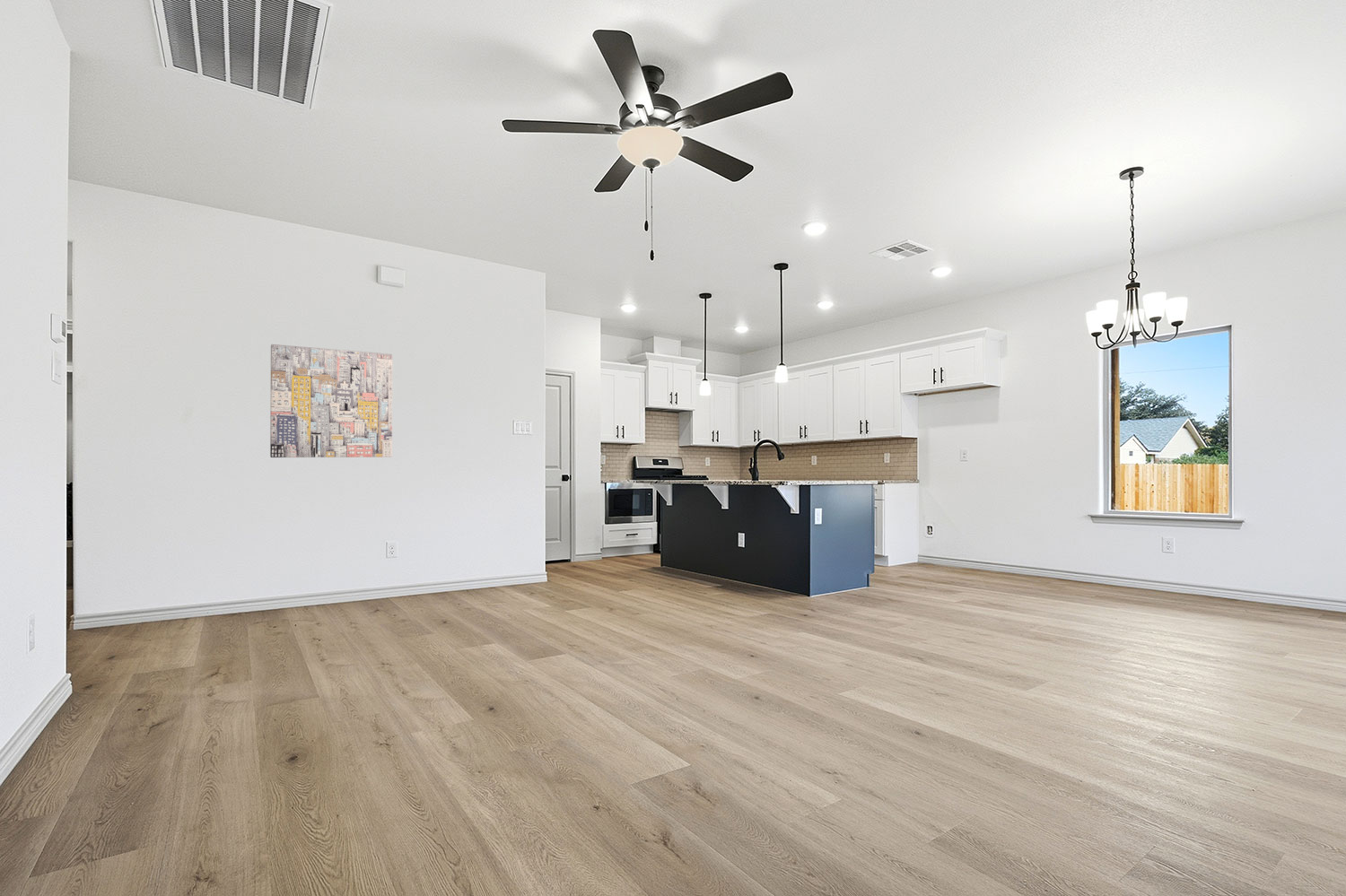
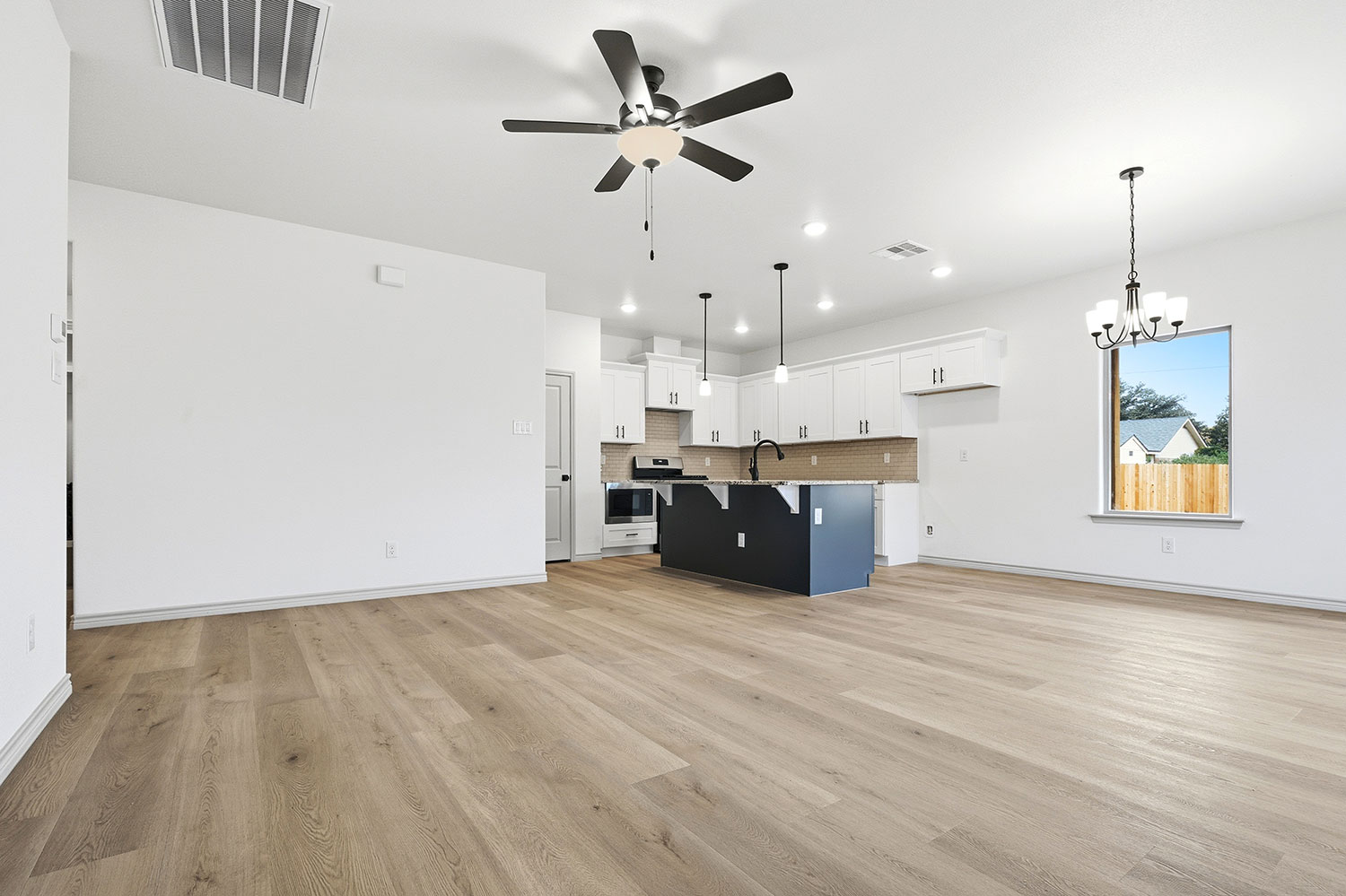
- wall art (334, 403)
